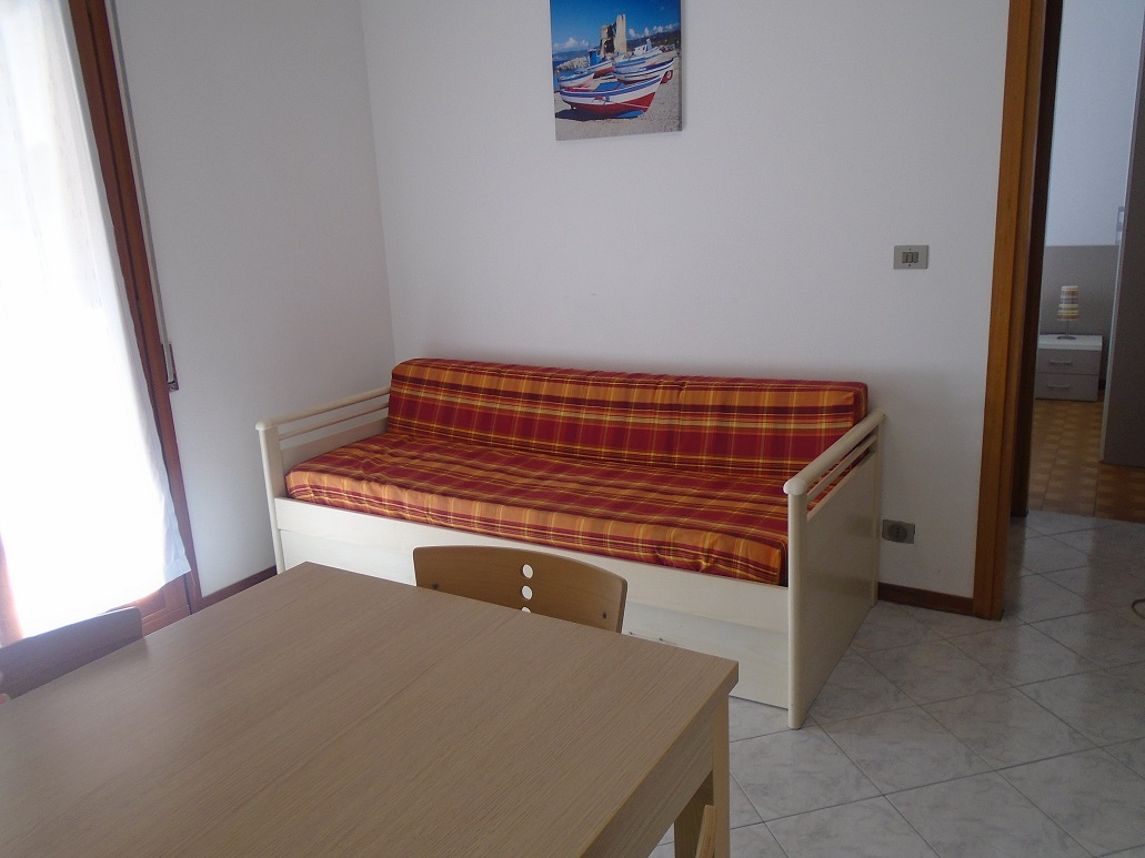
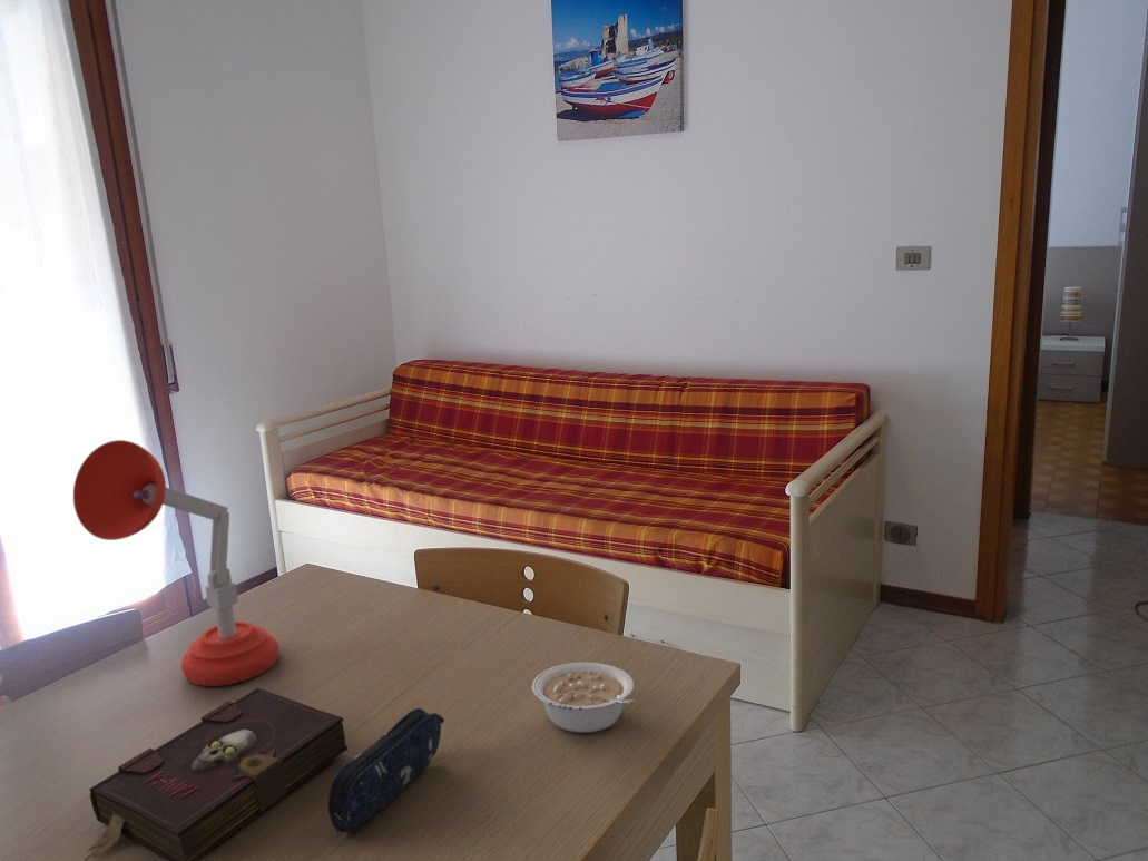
+ book (210, 773)
+ legume (587, 696)
+ desk lamp (210, 558)
+ pencil case (387, 766)
